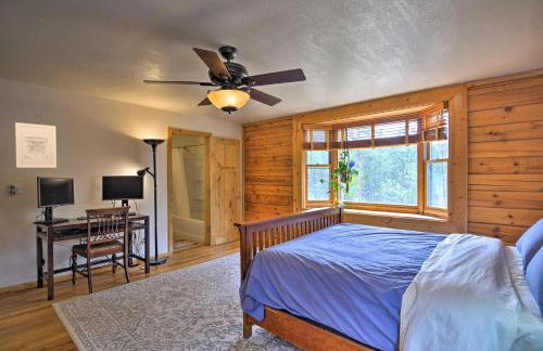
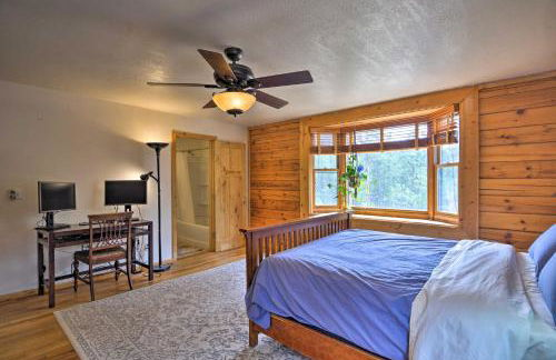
- wall art (36, 145)
